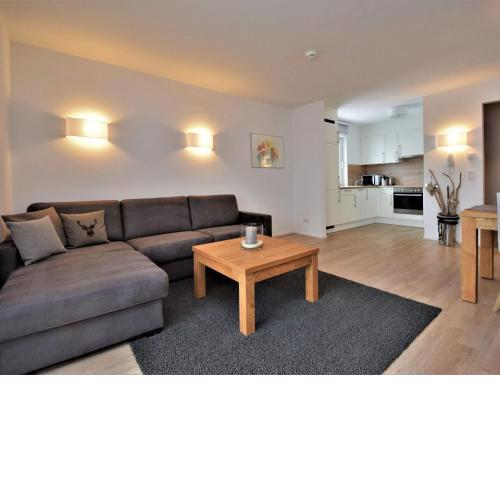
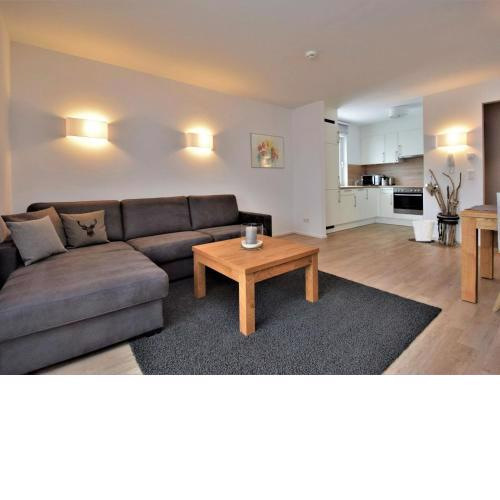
+ wastebasket (423, 230)
